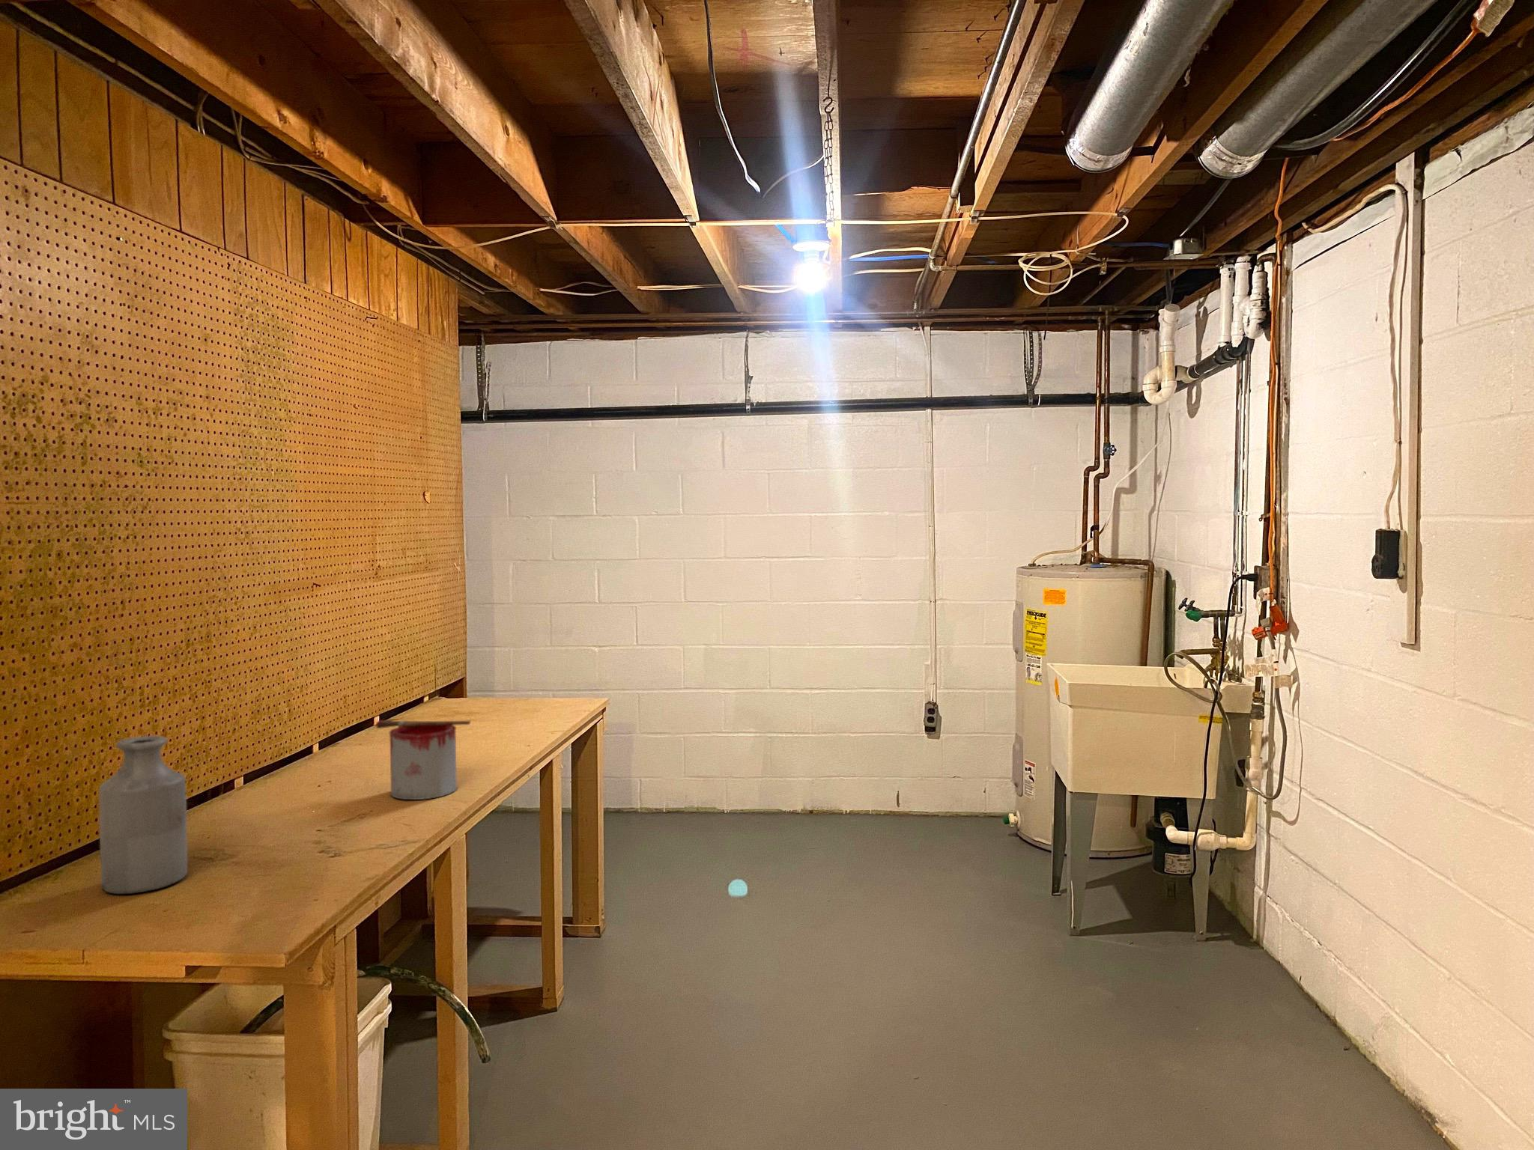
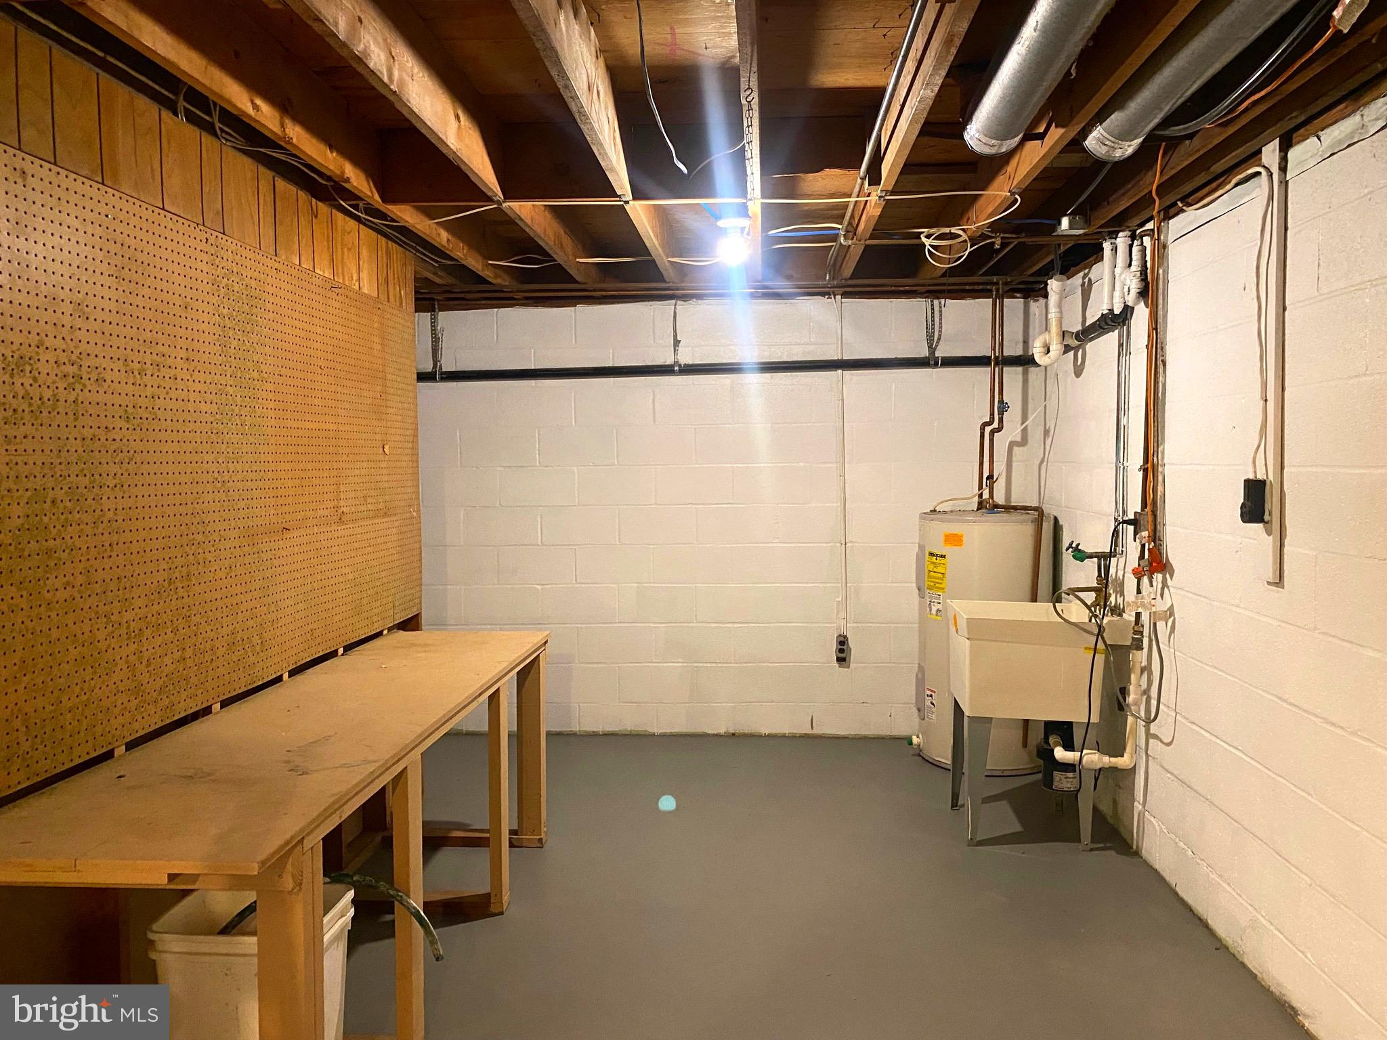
- bottle (143, 811)
- paint can (418, 757)
